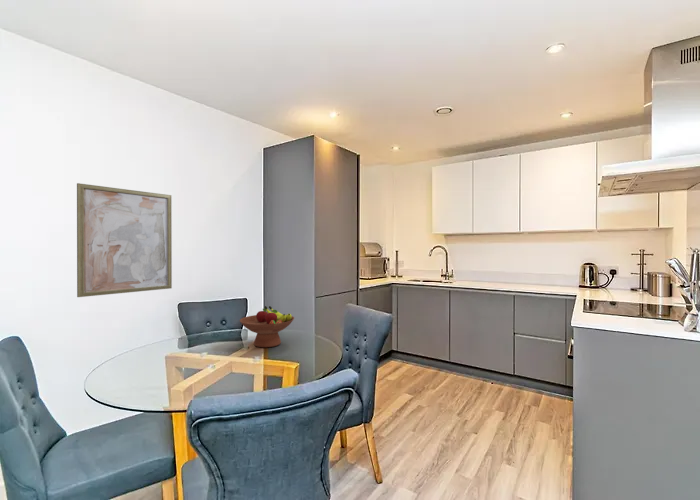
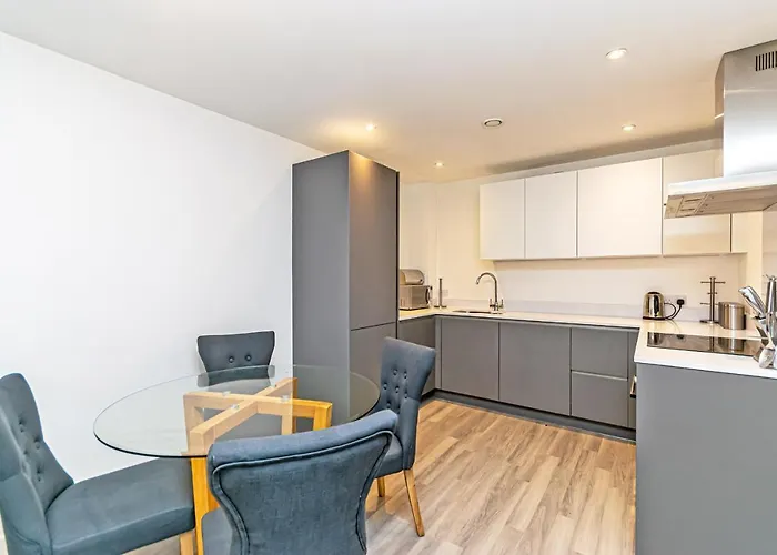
- wall art (129, 241)
- fruit bowl (267, 326)
